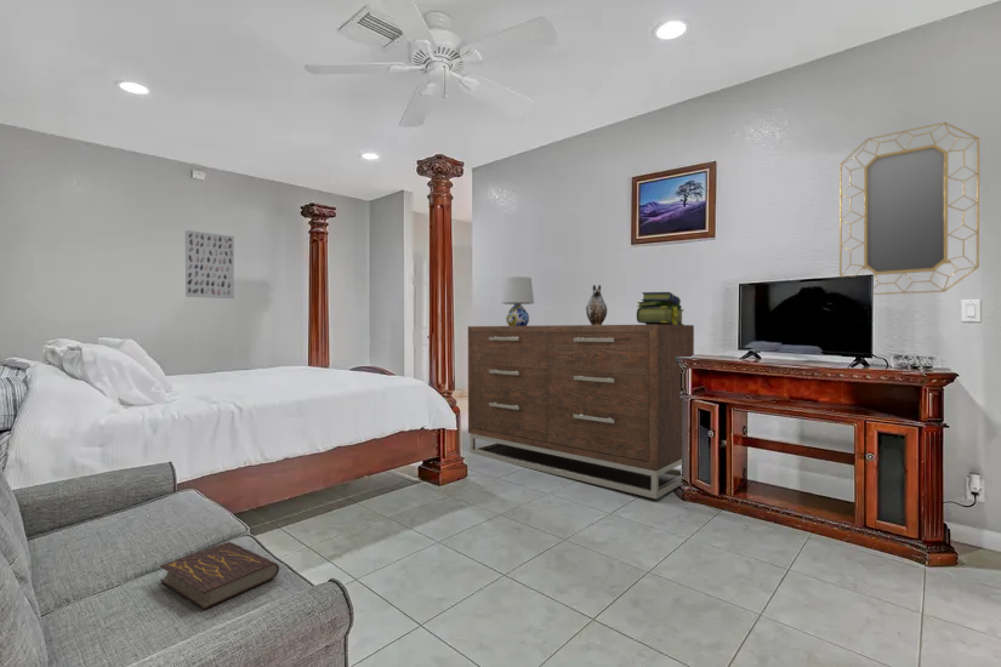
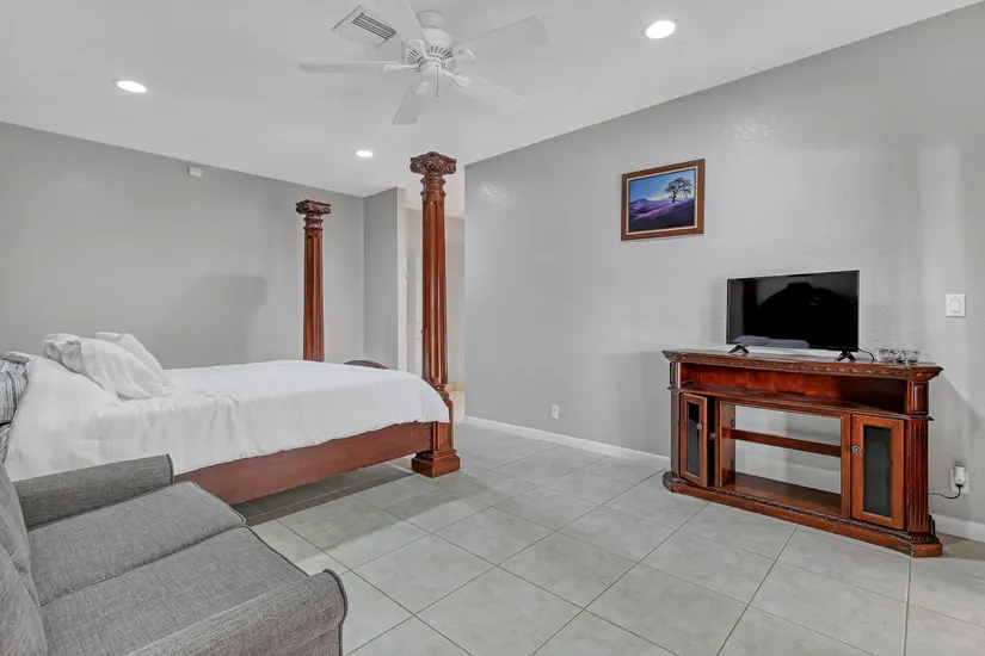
- stack of books (659, 308)
- home mirror (904, 211)
- dresser (569, 395)
- decorative vase (596, 304)
- book (220, 570)
- wall art (210, 266)
- table lamp (517, 302)
